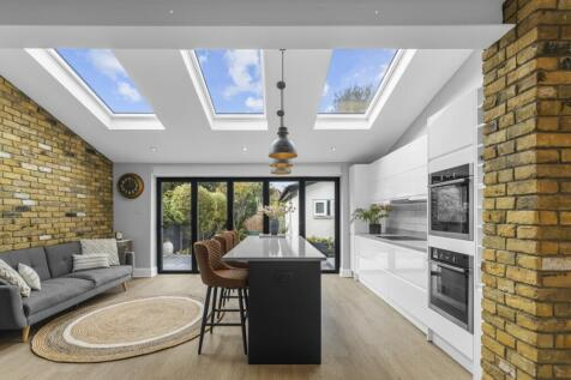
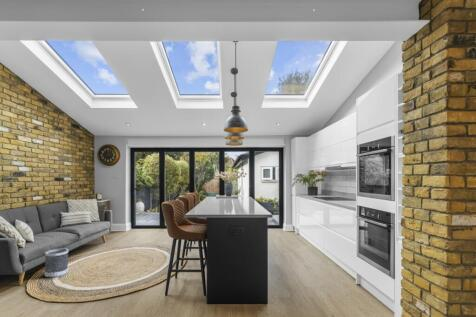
+ wastebasket (56, 262)
